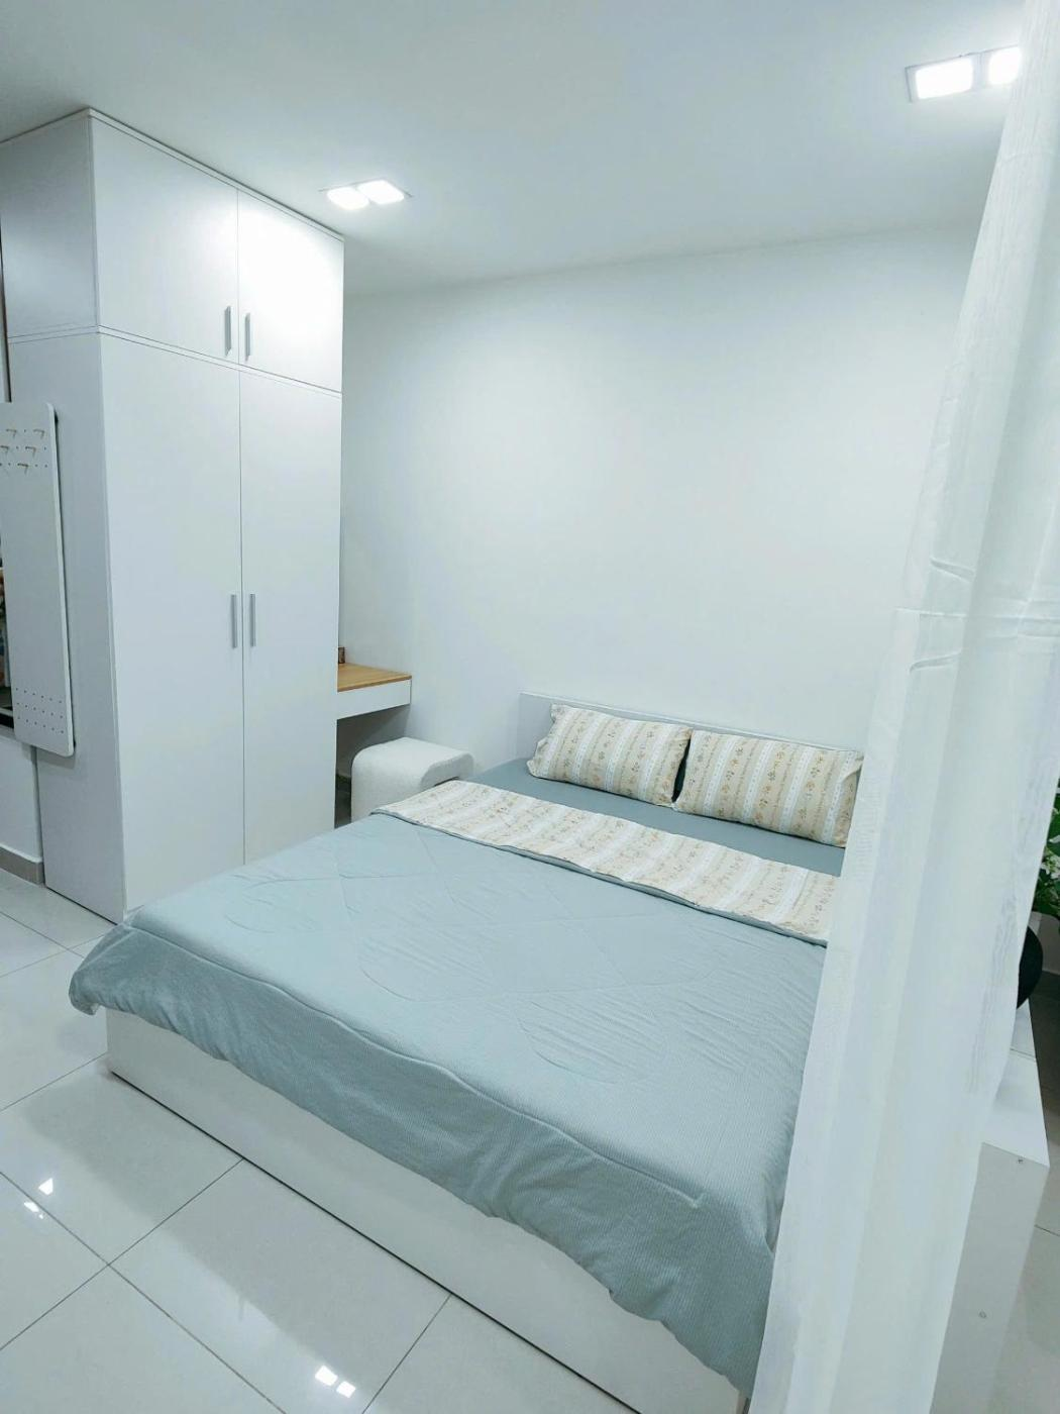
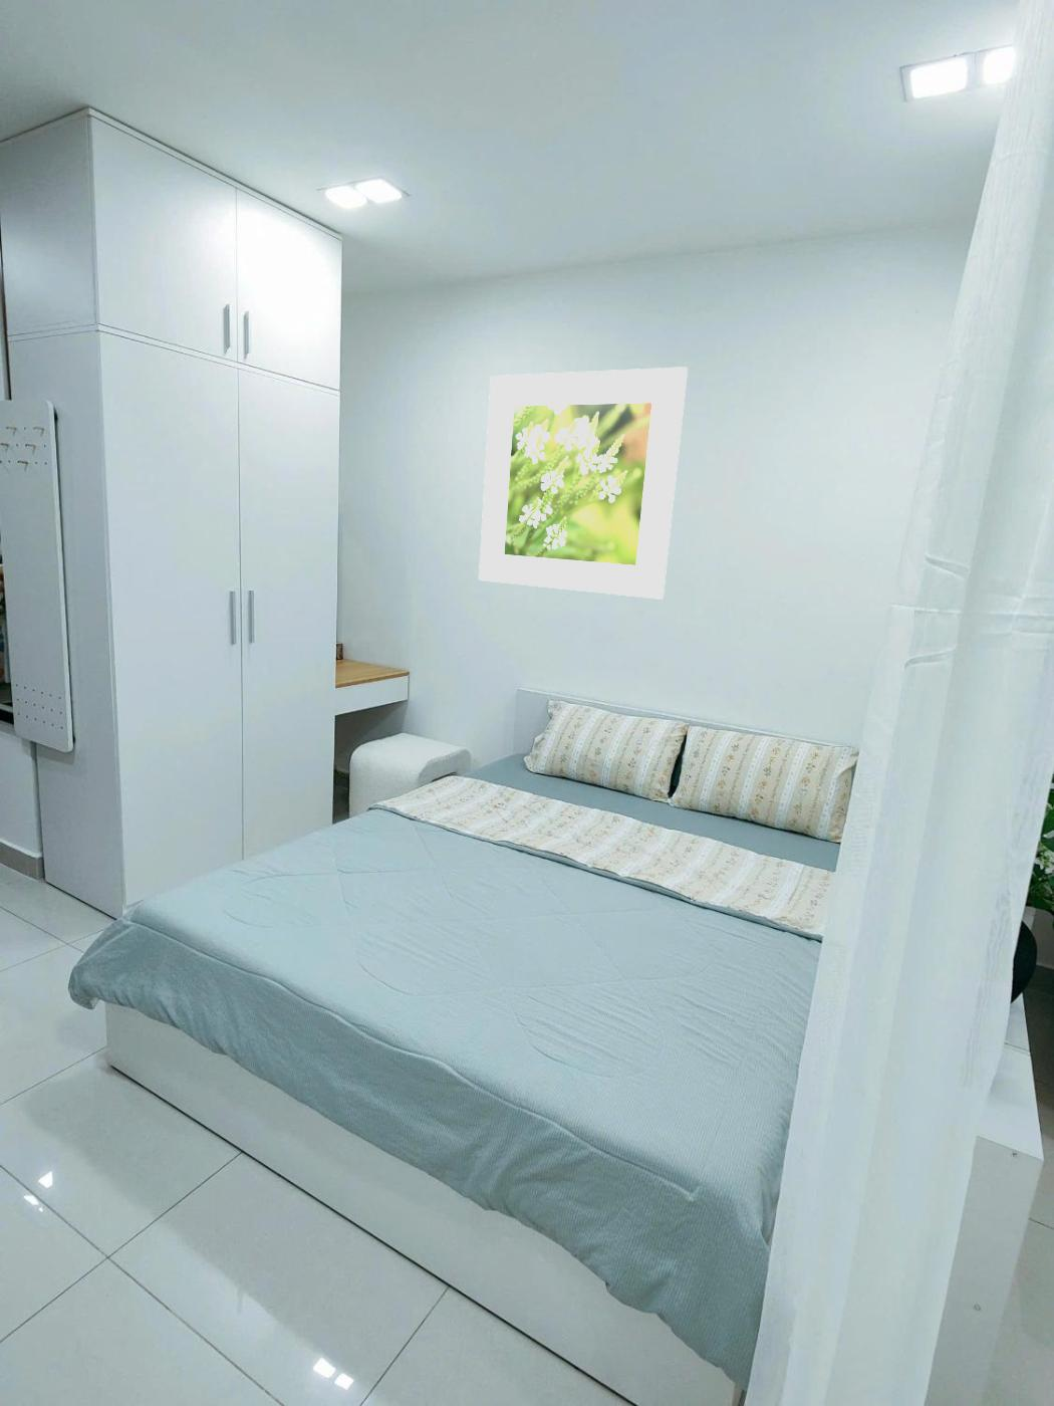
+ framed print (574, 483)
